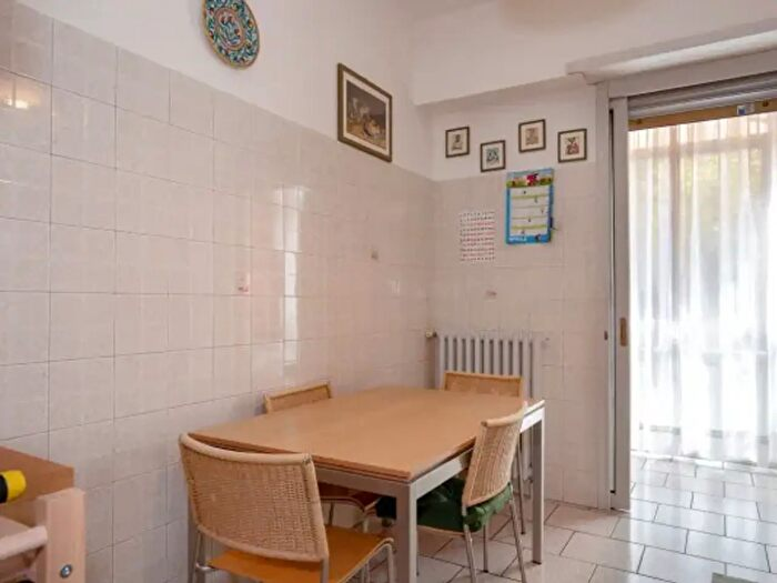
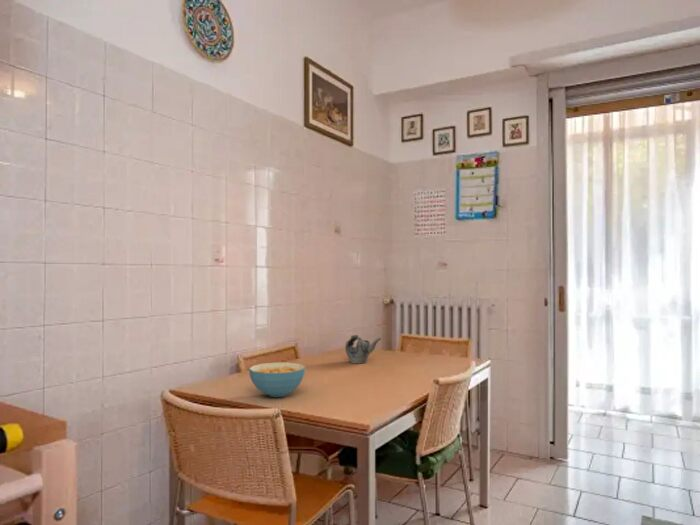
+ cereal bowl (277, 381)
+ teapot (363, 349)
